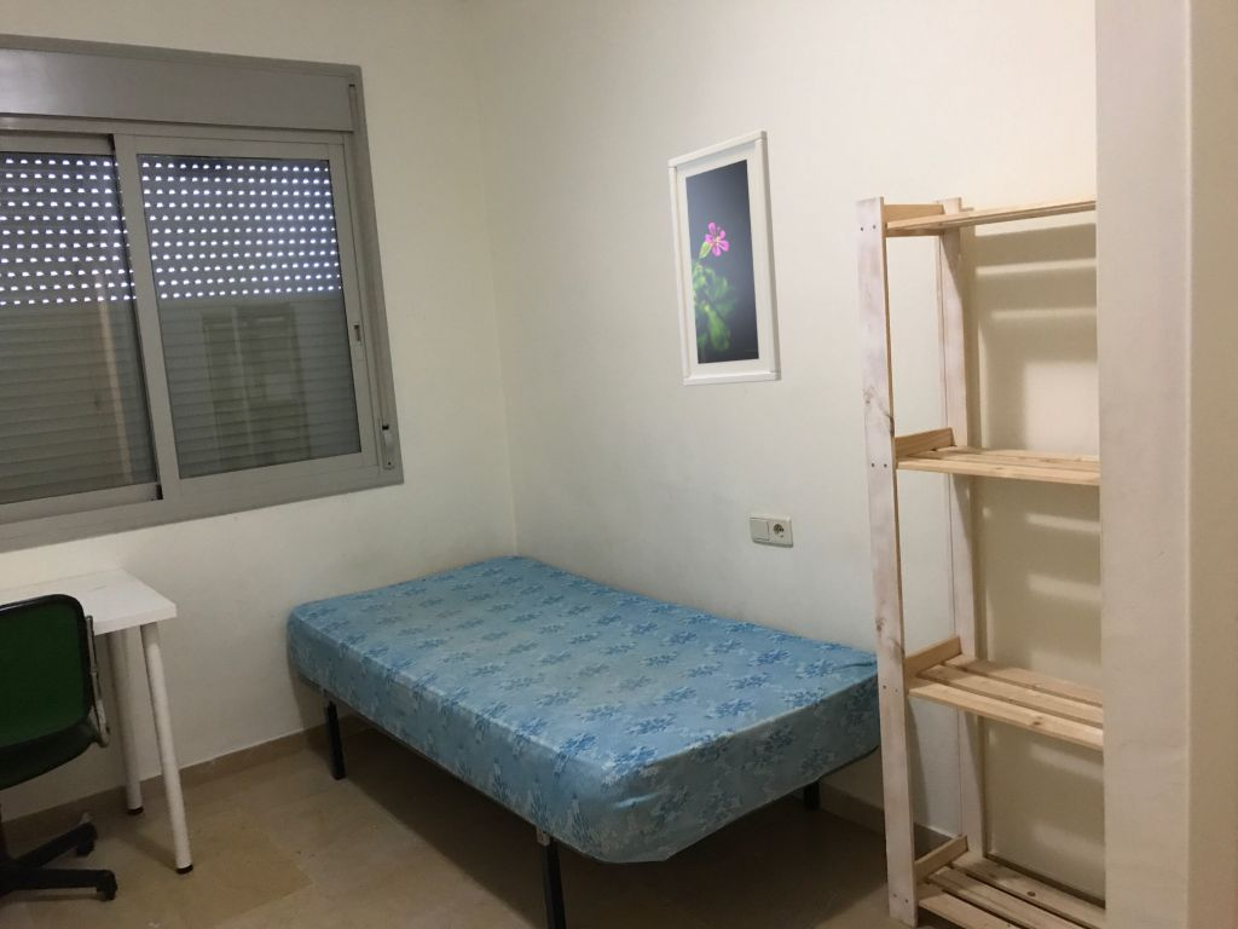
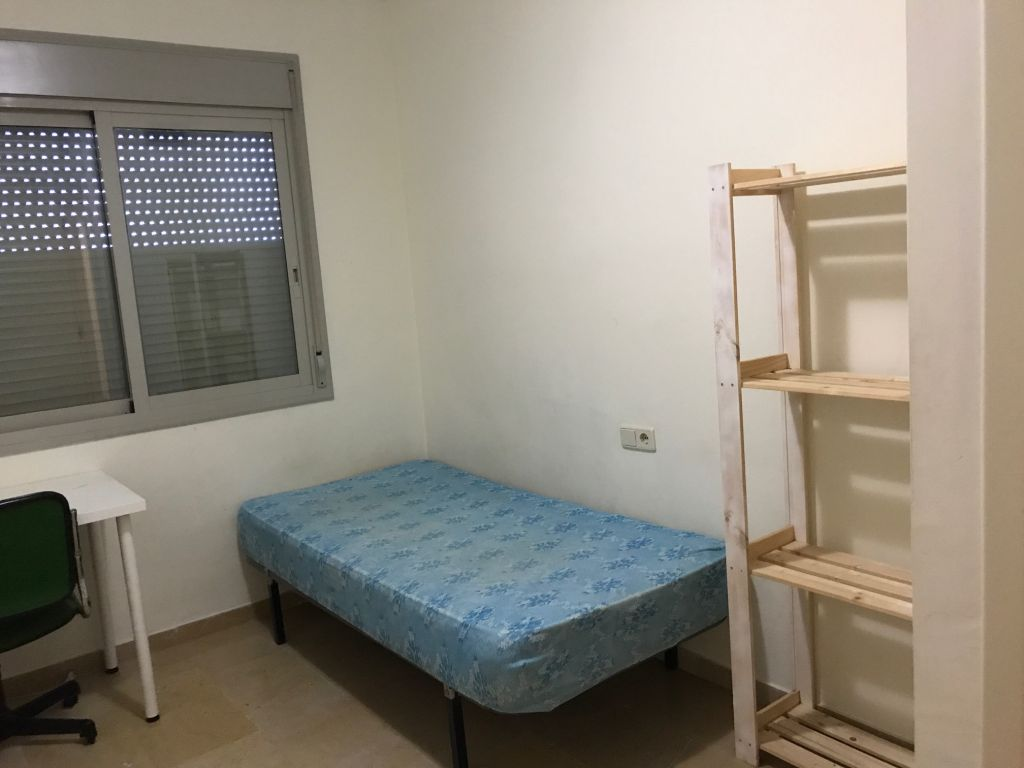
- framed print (722, 265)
